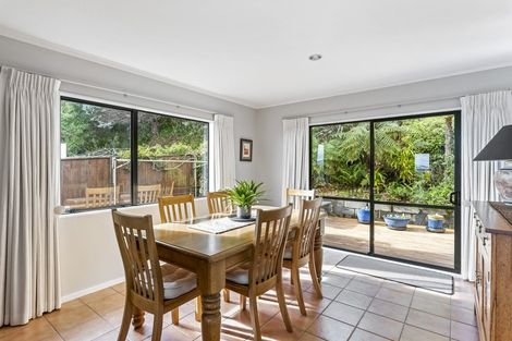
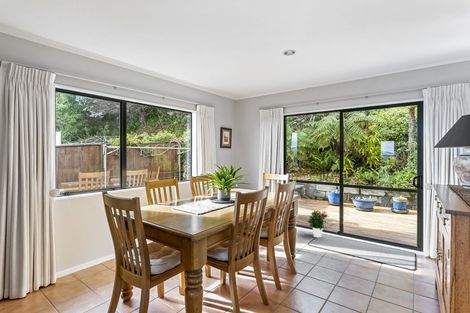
+ potted flower (318, 223)
